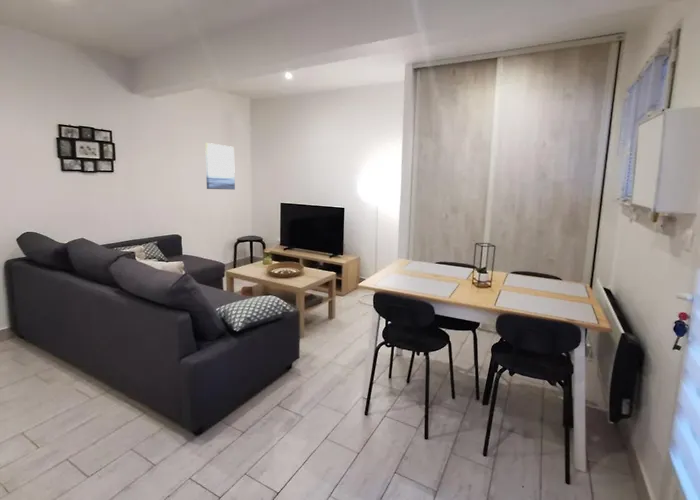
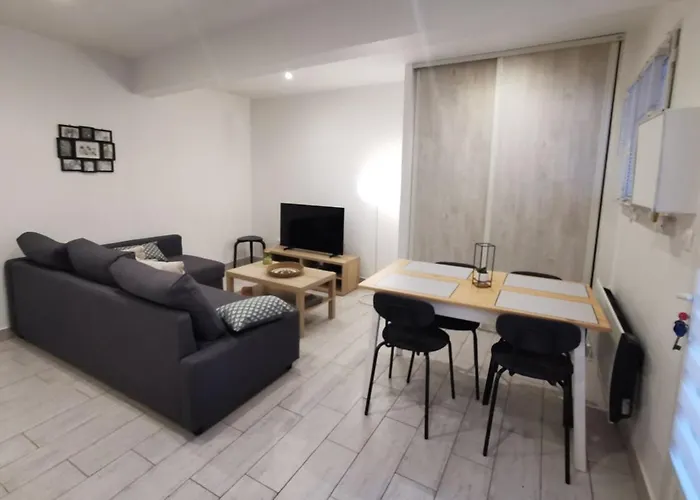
- wall art (220, 167)
